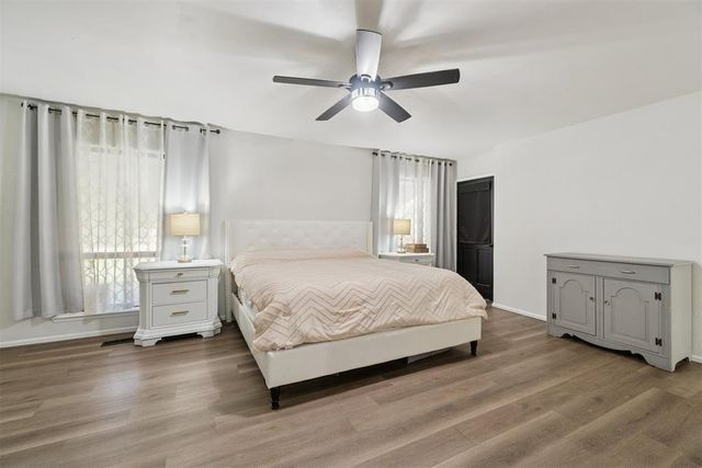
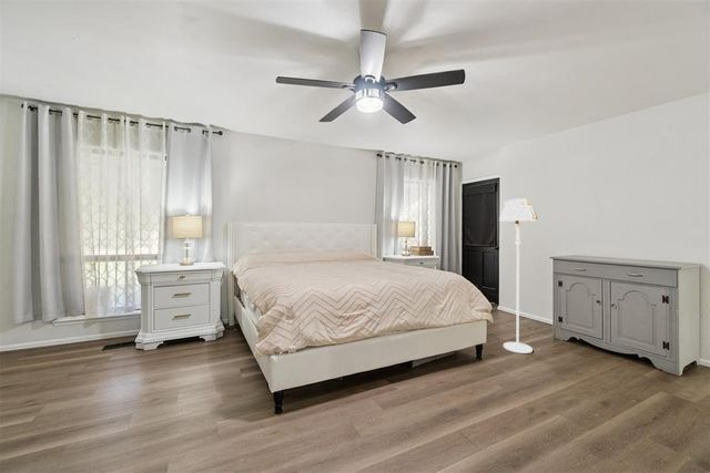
+ floor lamp (517, 274)
